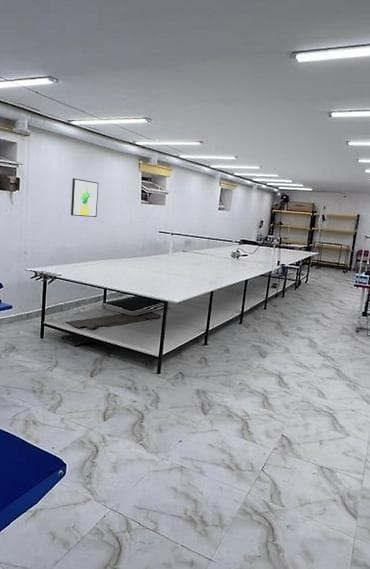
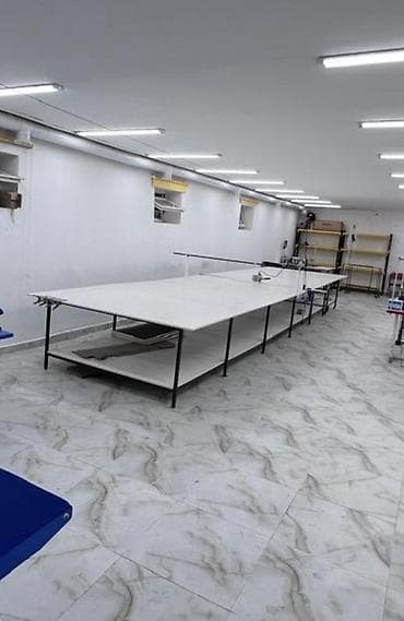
- wall art (85, 198)
